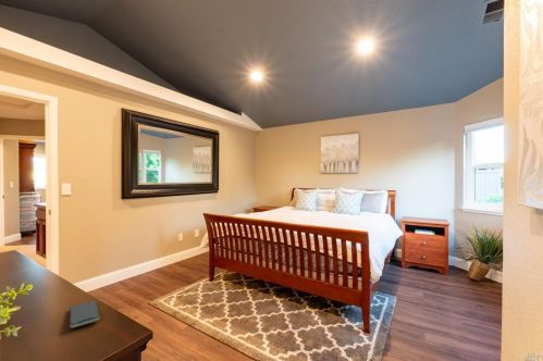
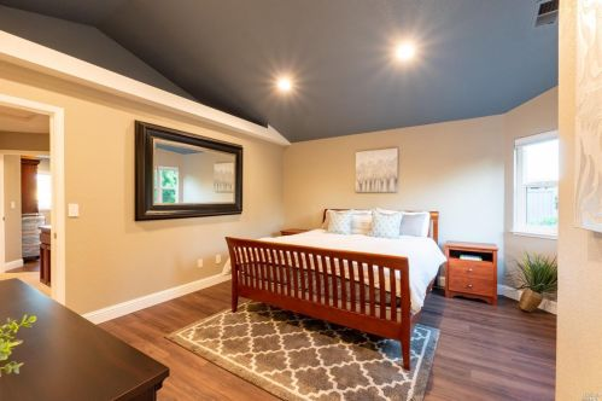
- smartphone (84, 312)
